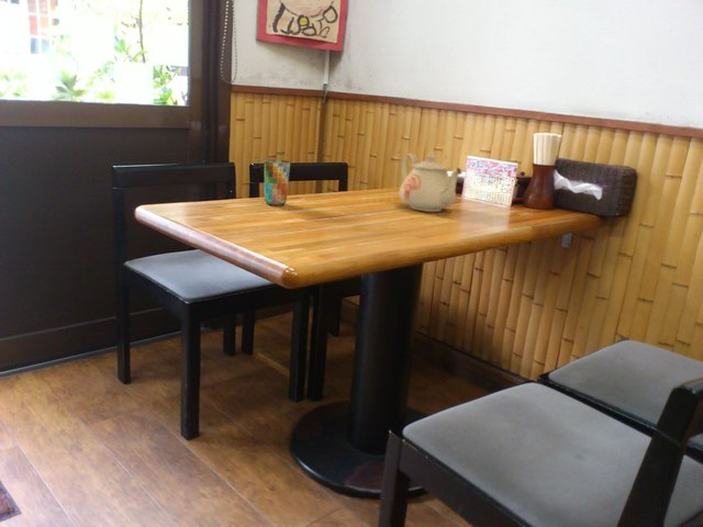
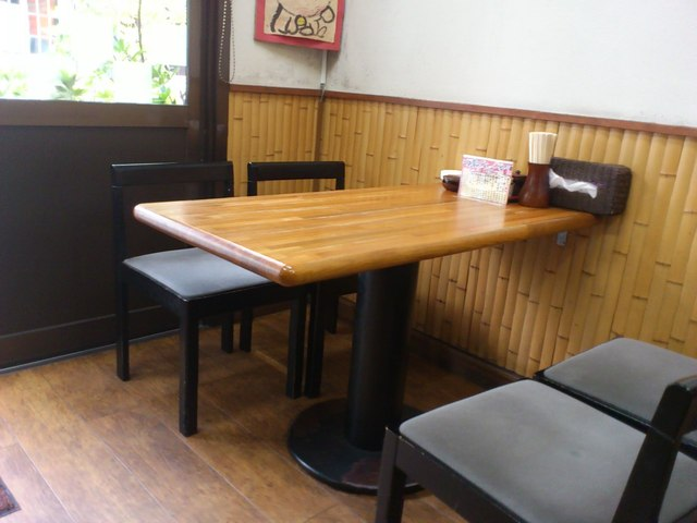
- cup (276, 182)
- teapot (428, 180)
